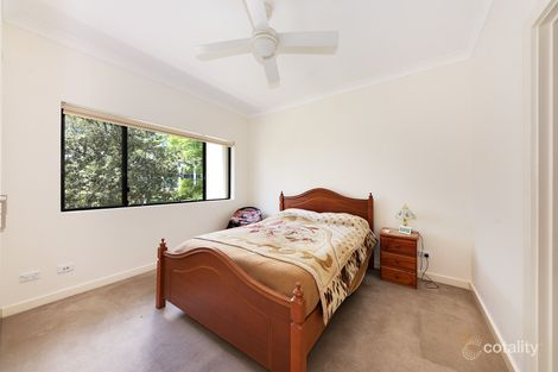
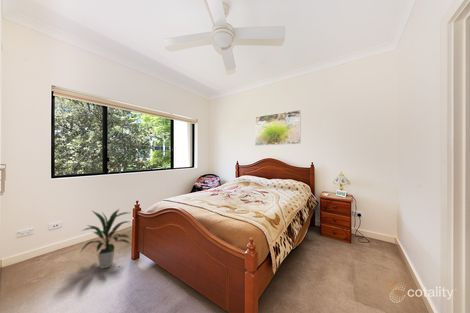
+ indoor plant (108, 236)
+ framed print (276, 129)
